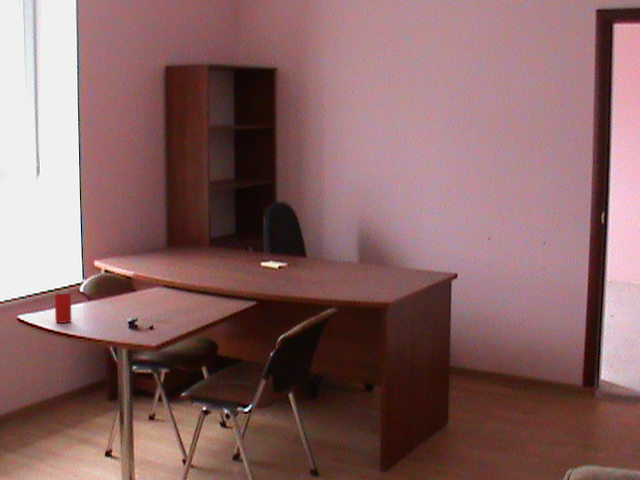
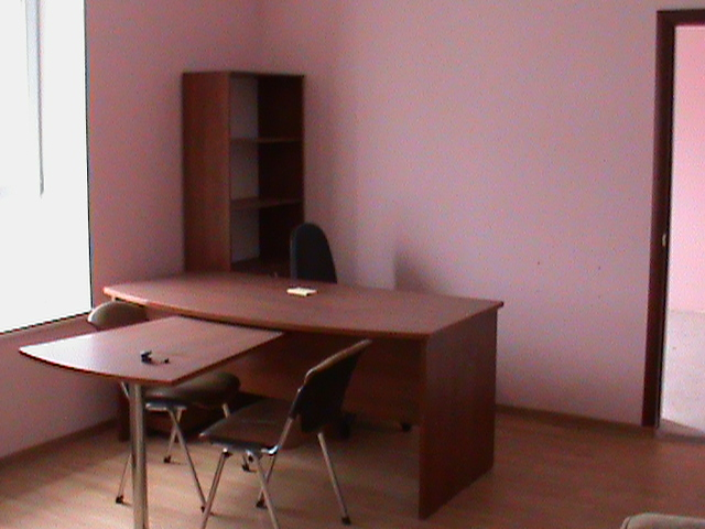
- beverage can (63, 306)
